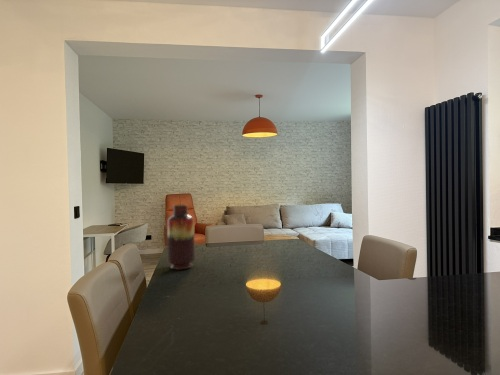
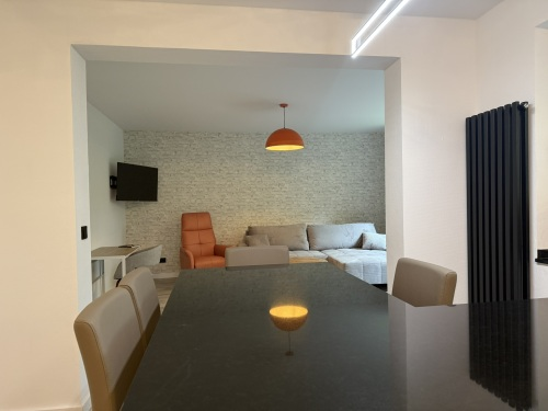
- vase (180, 235)
